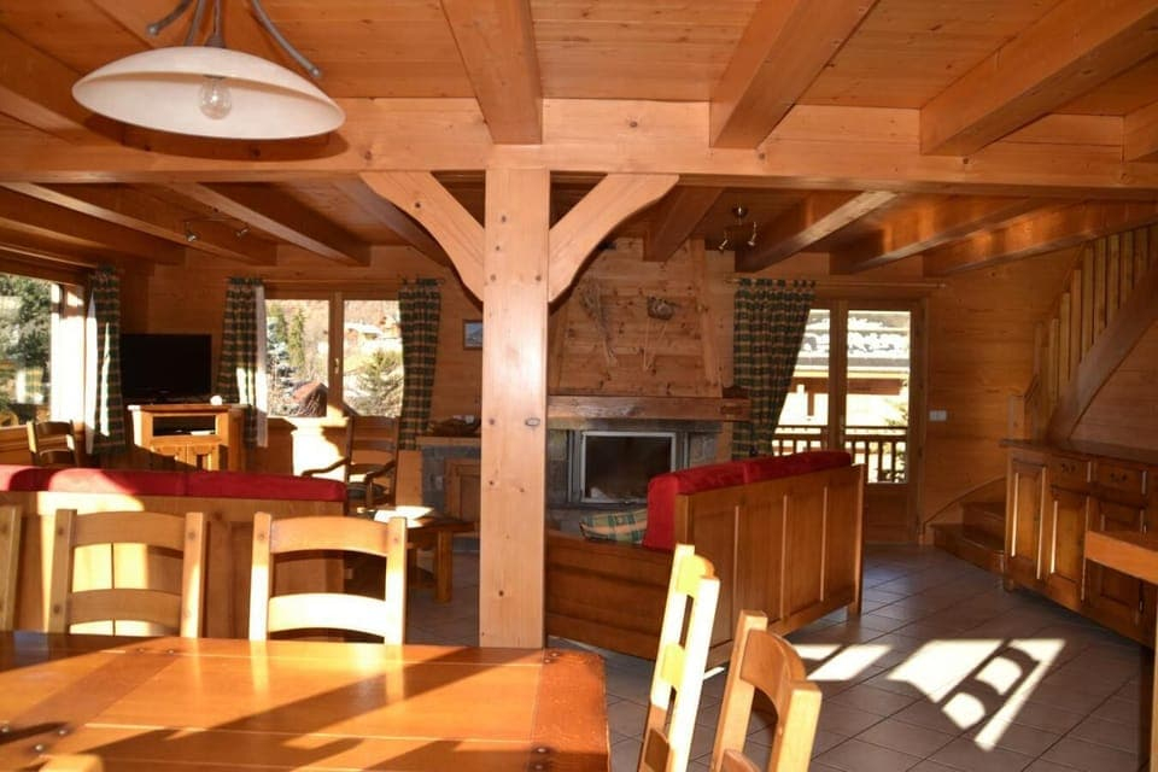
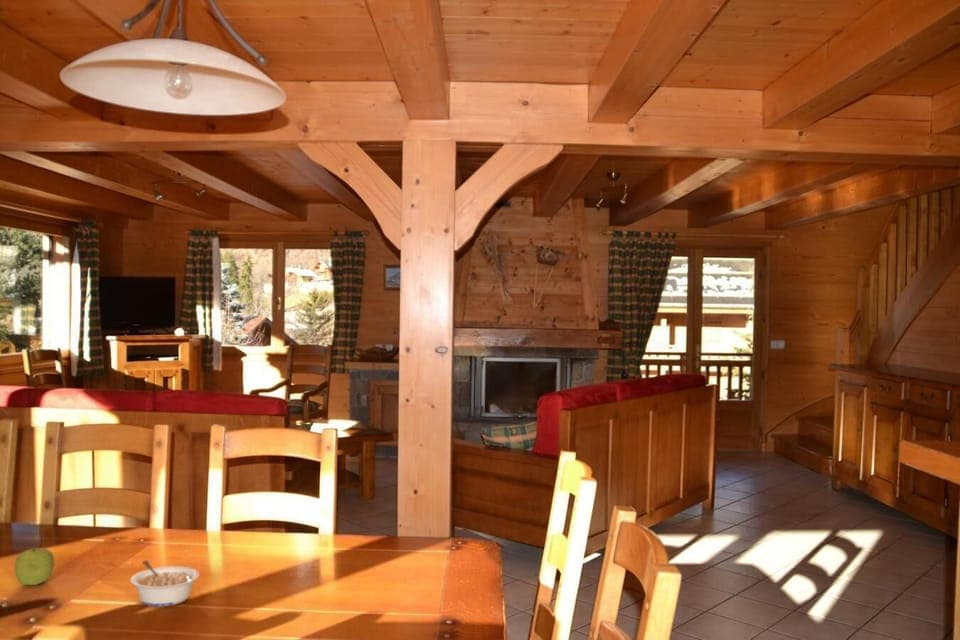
+ fruit (34, 564)
+ legume (162, 585)
